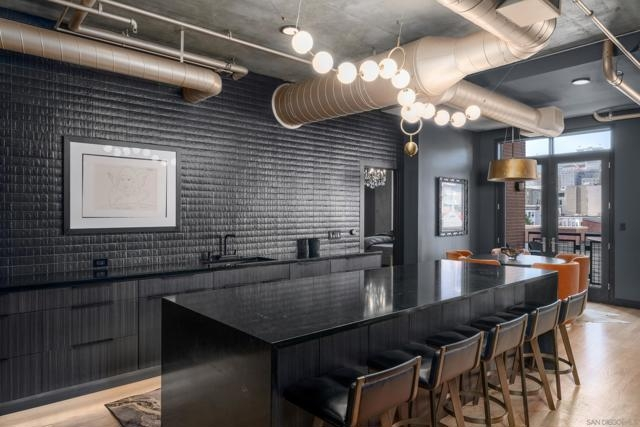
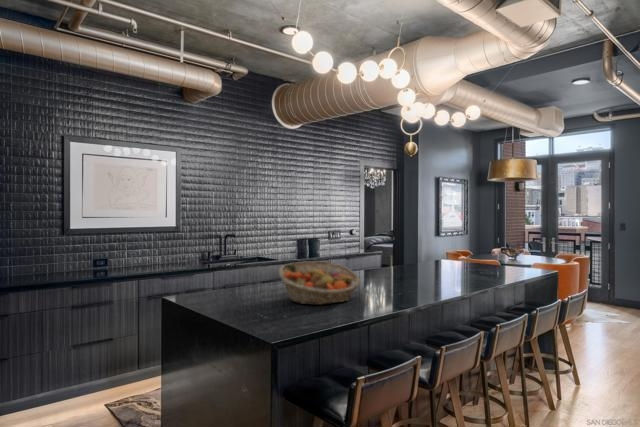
+ fruit basket (319, 281)
